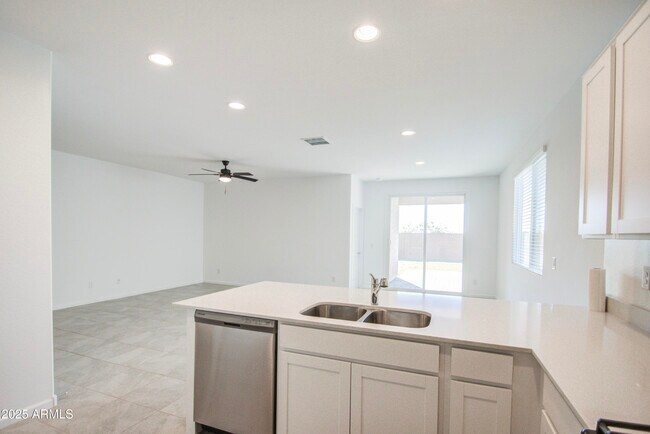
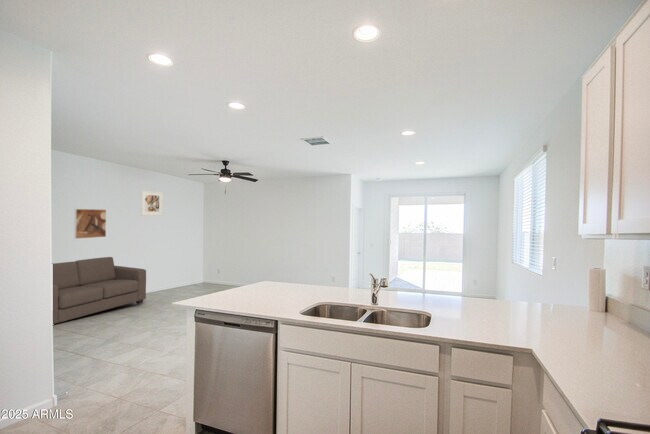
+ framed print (91, 223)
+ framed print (152, 203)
+ sofa (86, 286)
